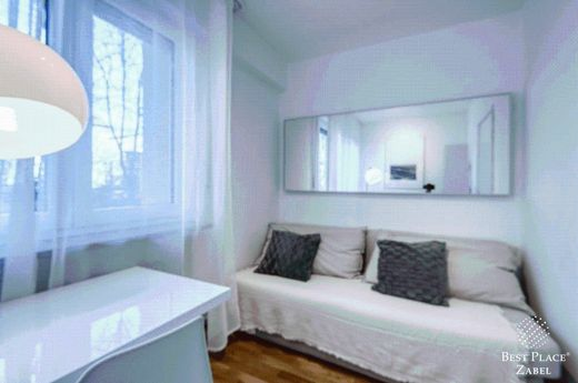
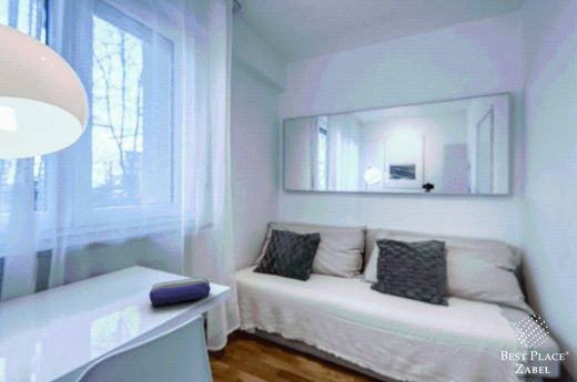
+ pencil case (181, 290)
